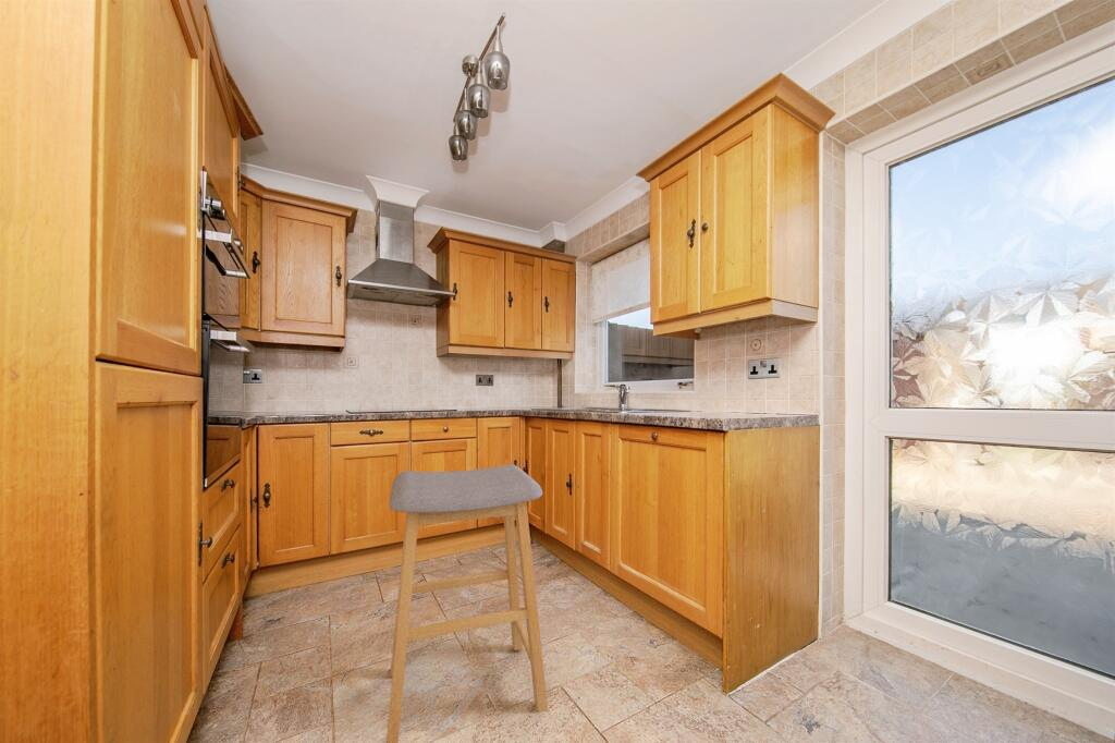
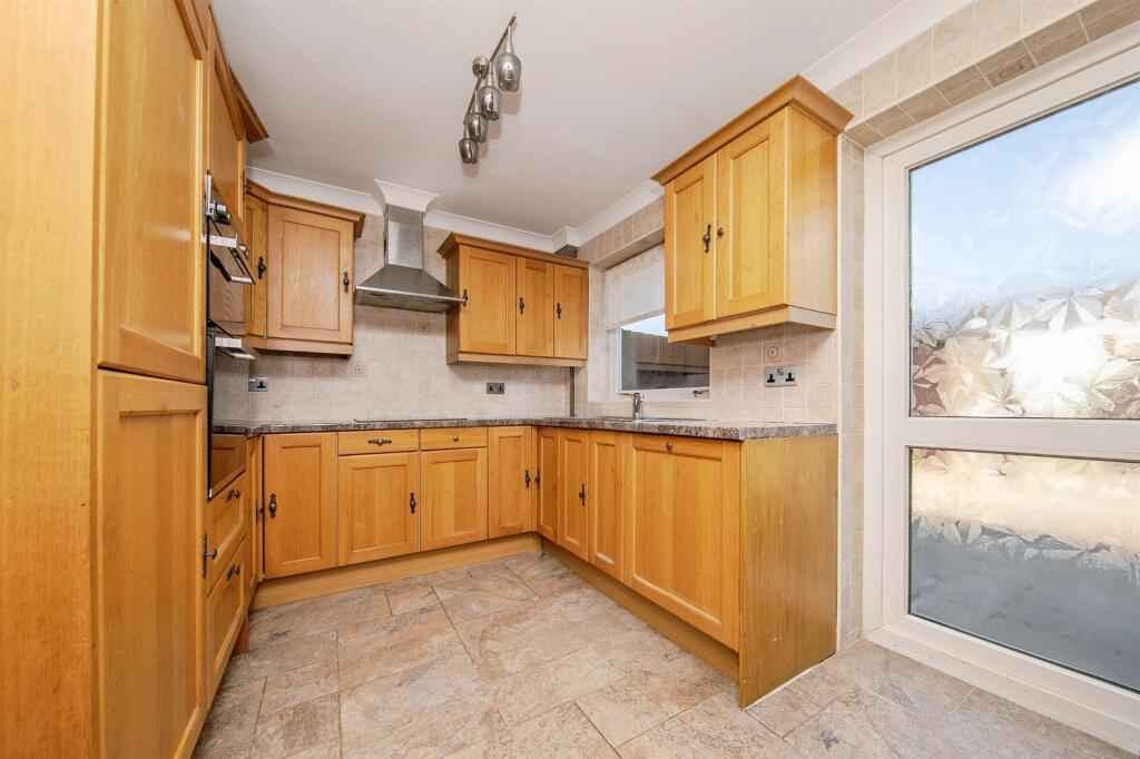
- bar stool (464, 582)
